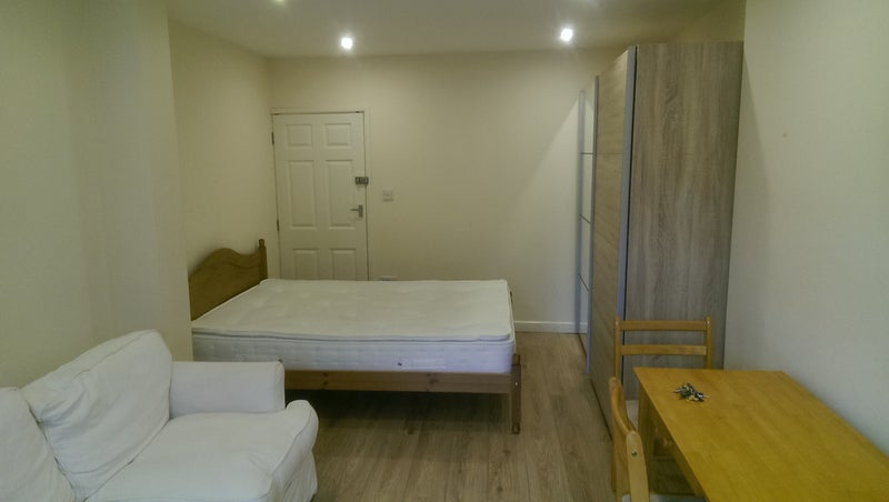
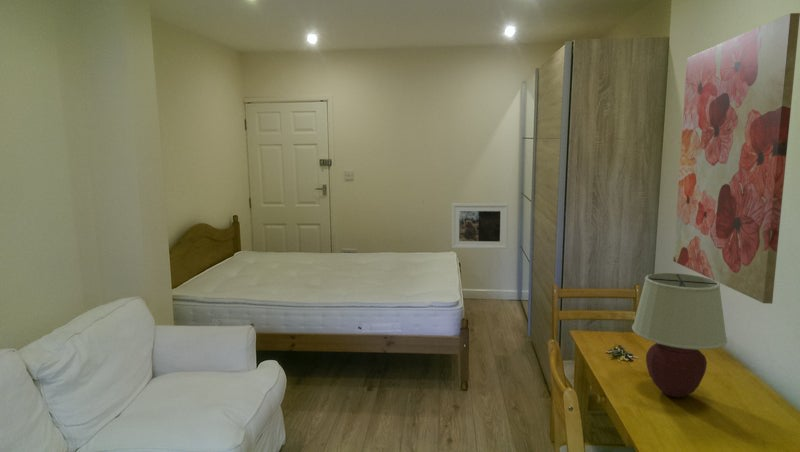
+ wall art (723, 163)
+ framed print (479, 226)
+ table lamp (677, 337)
